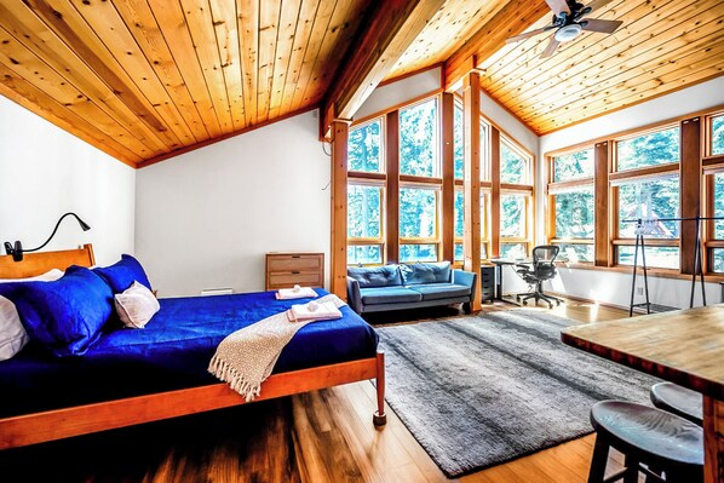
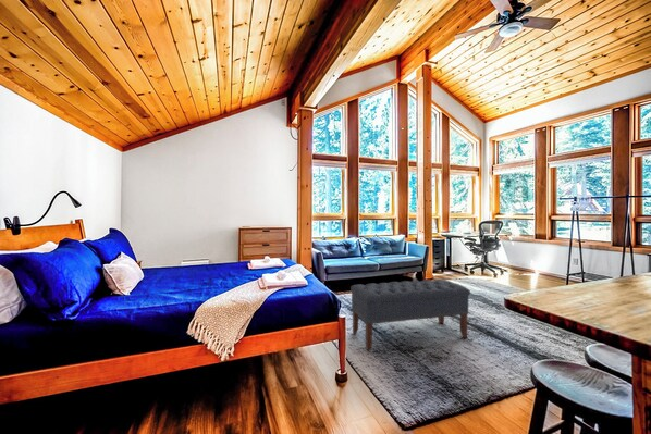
+ bench (408, 309)
